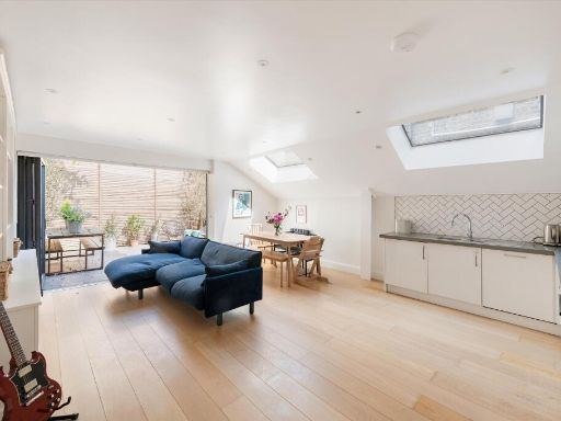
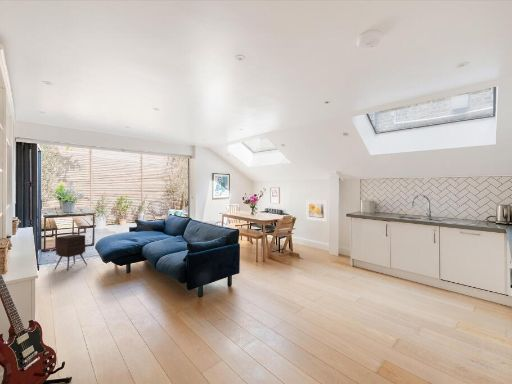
+ side table (71, 251)
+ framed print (316, 210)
